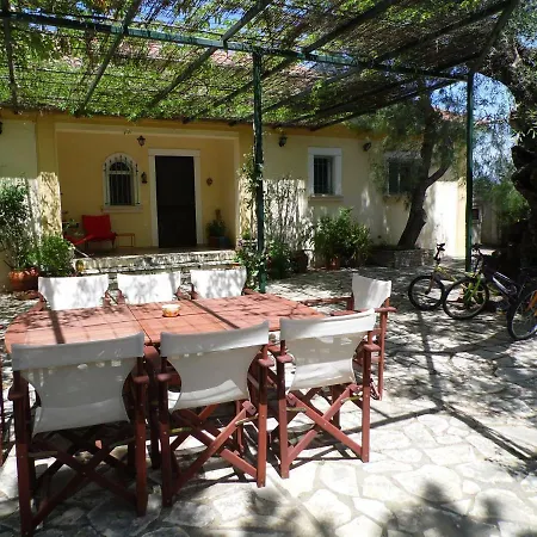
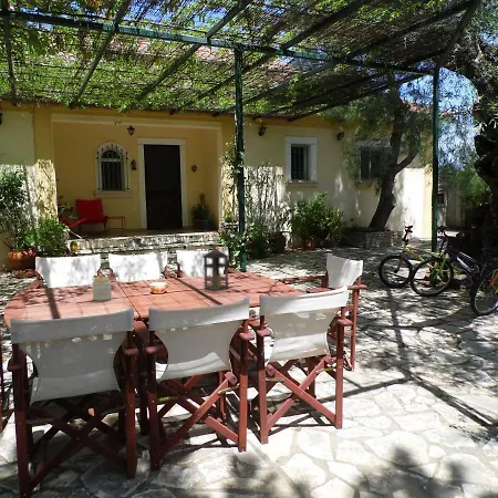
+ lantern (215, 259)
+ jar (101, 287)
